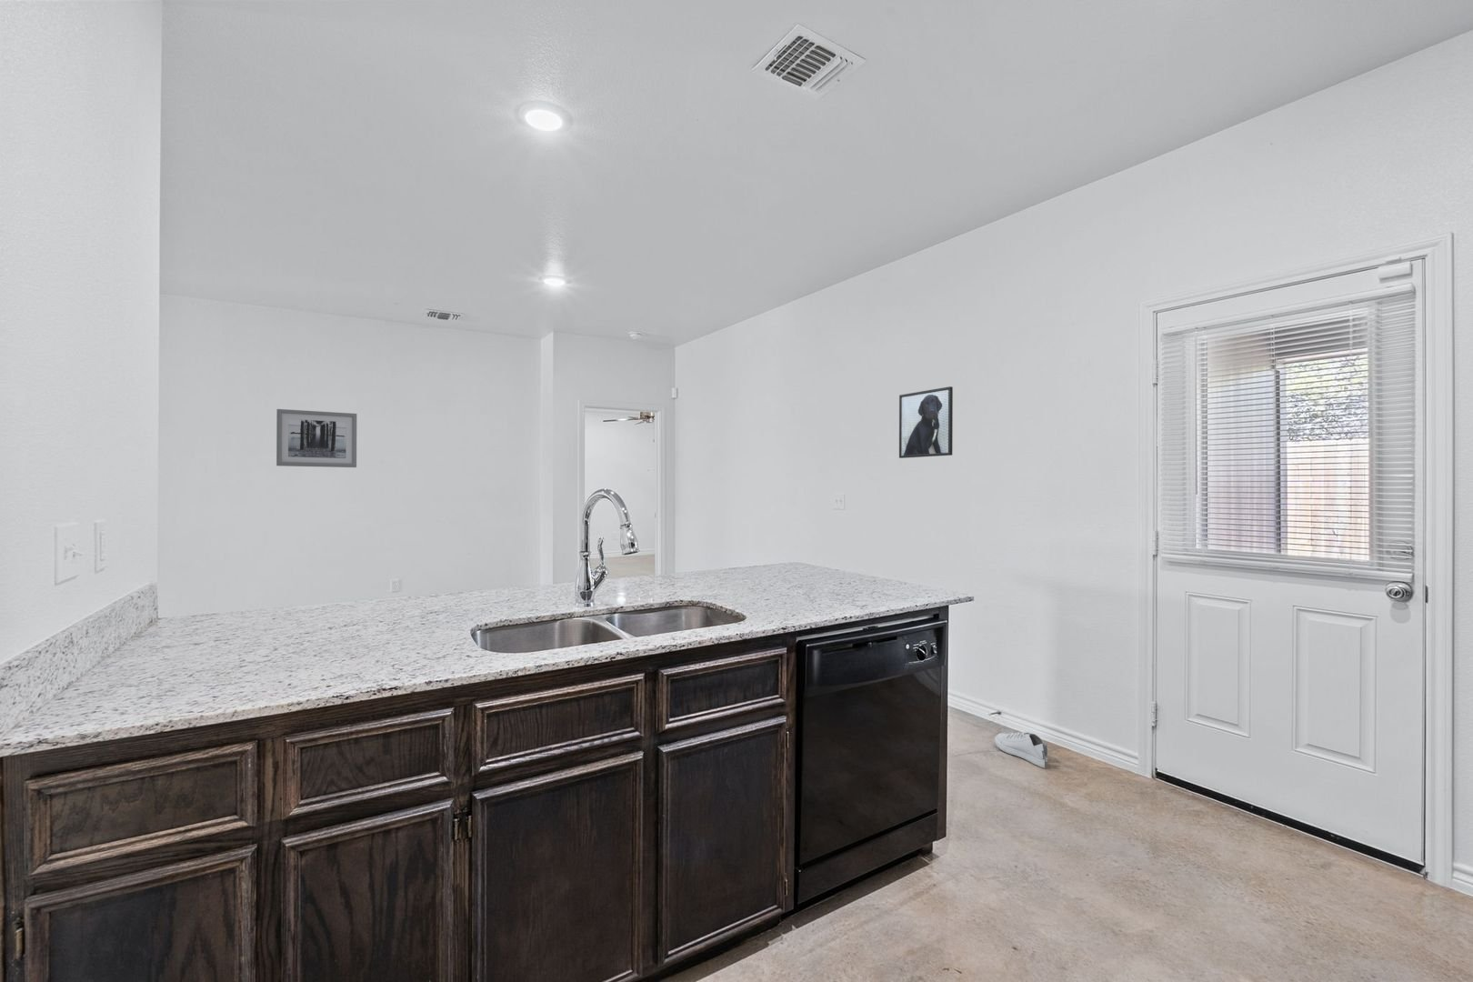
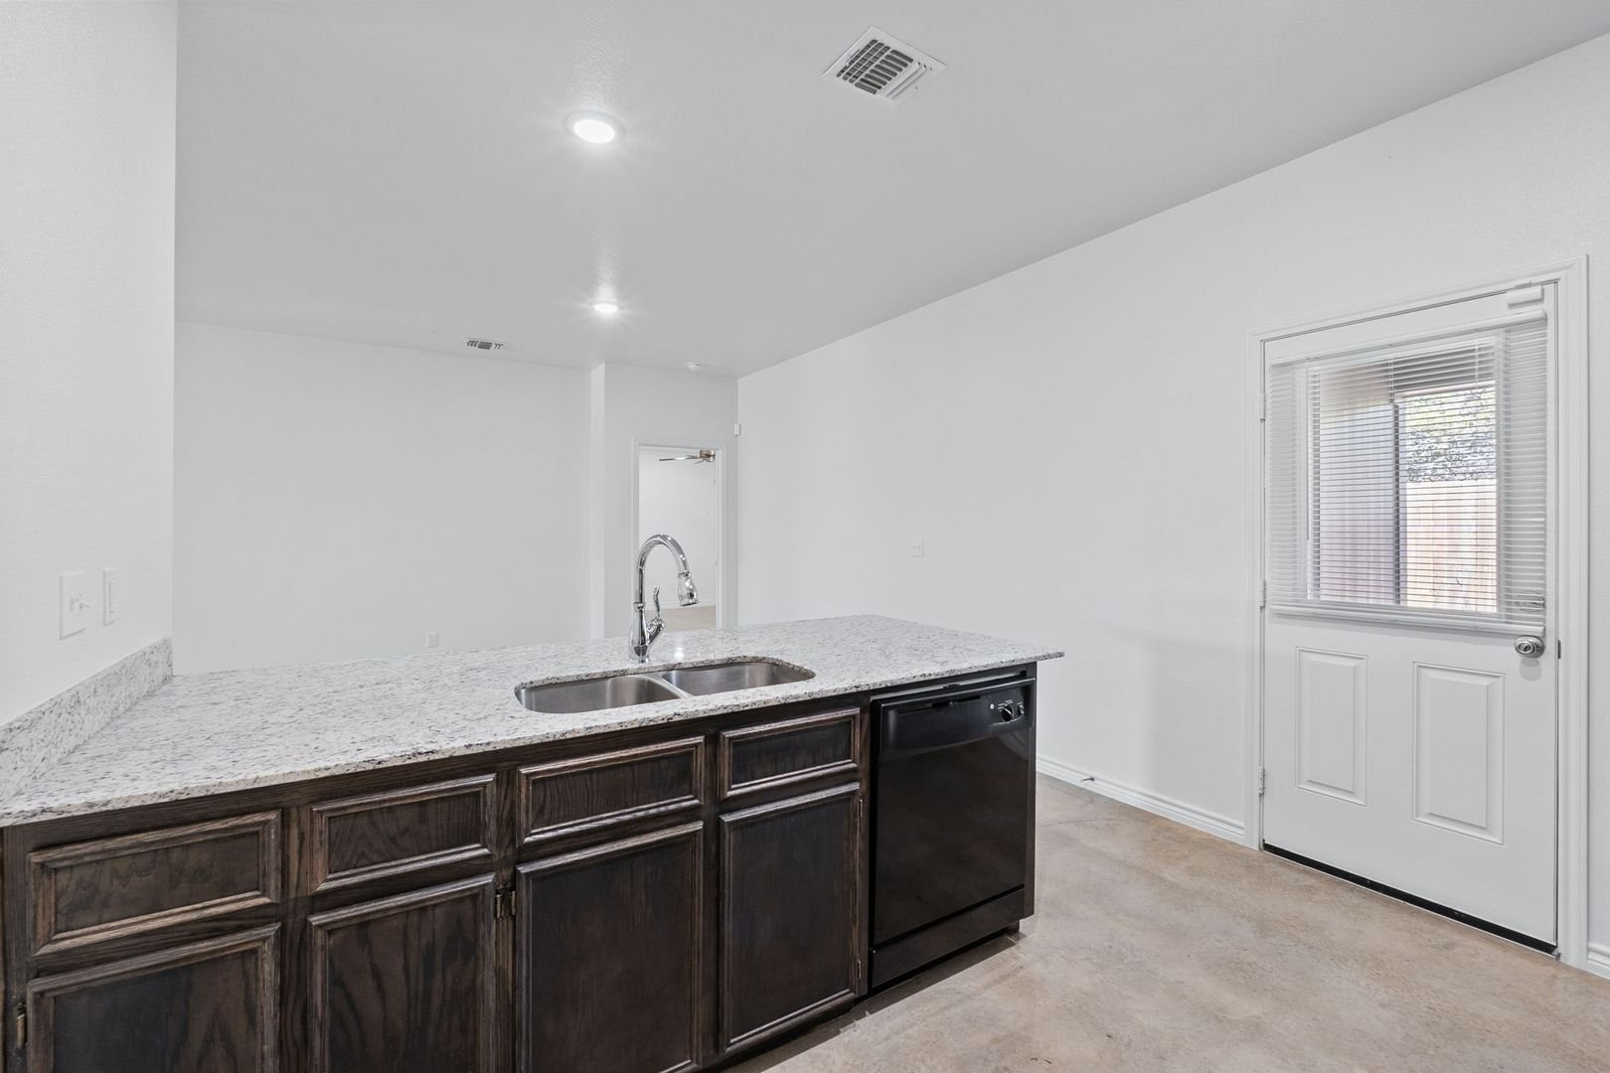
- shoe (1023, 743)
- wall art (318, 438)
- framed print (925, 424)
